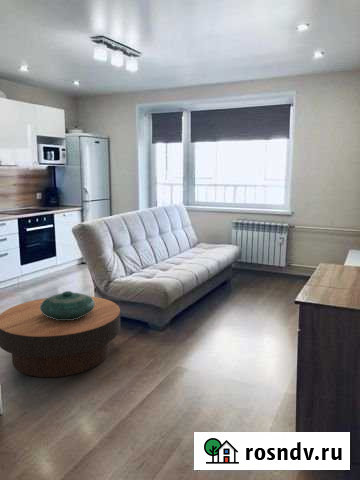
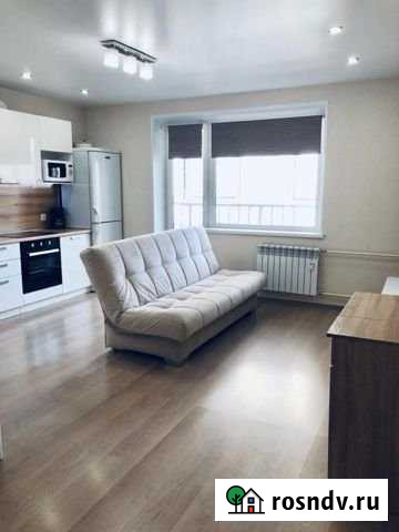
- decorative bowl (67, 303)
- coffee table (61, 333)
